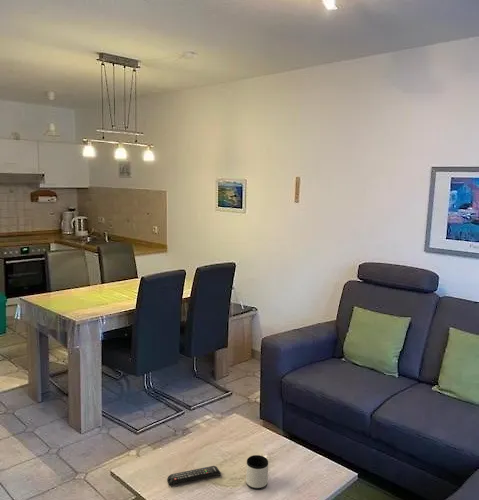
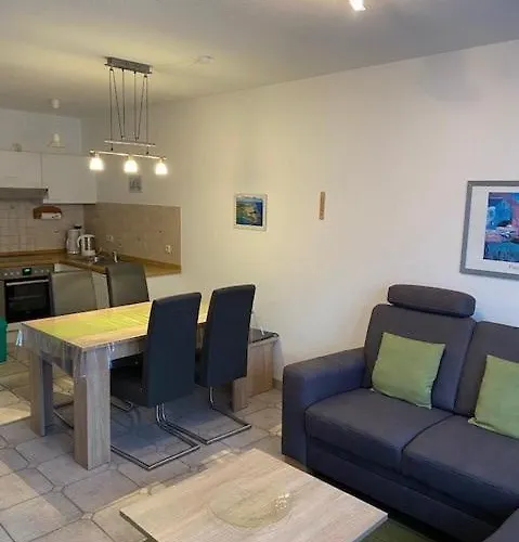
- mug (256, 469)
- remote control (194, 475)
